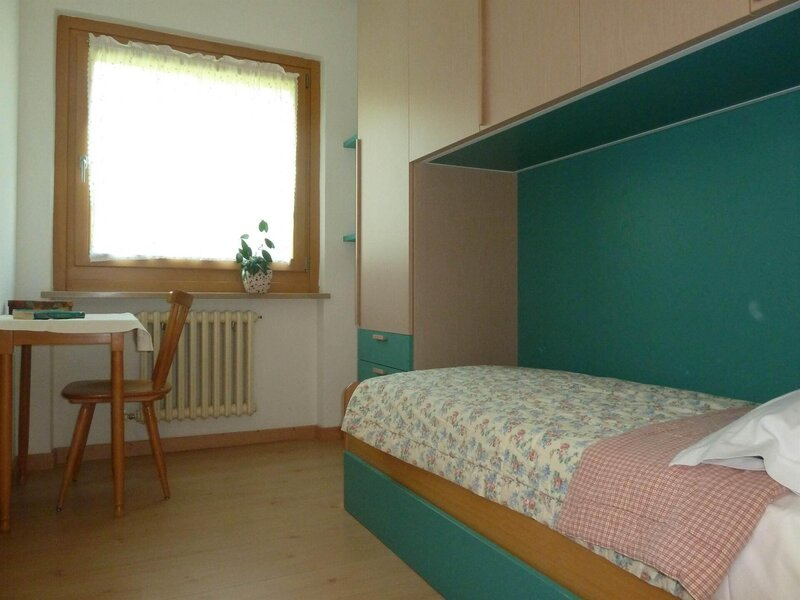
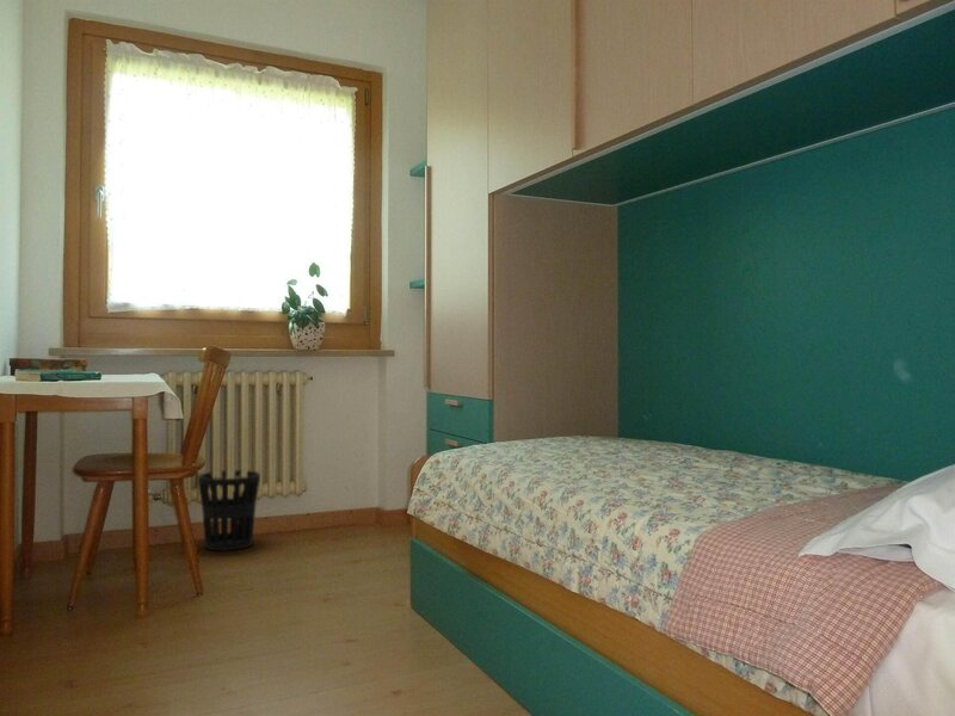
+ wastebasket (228, 510)
